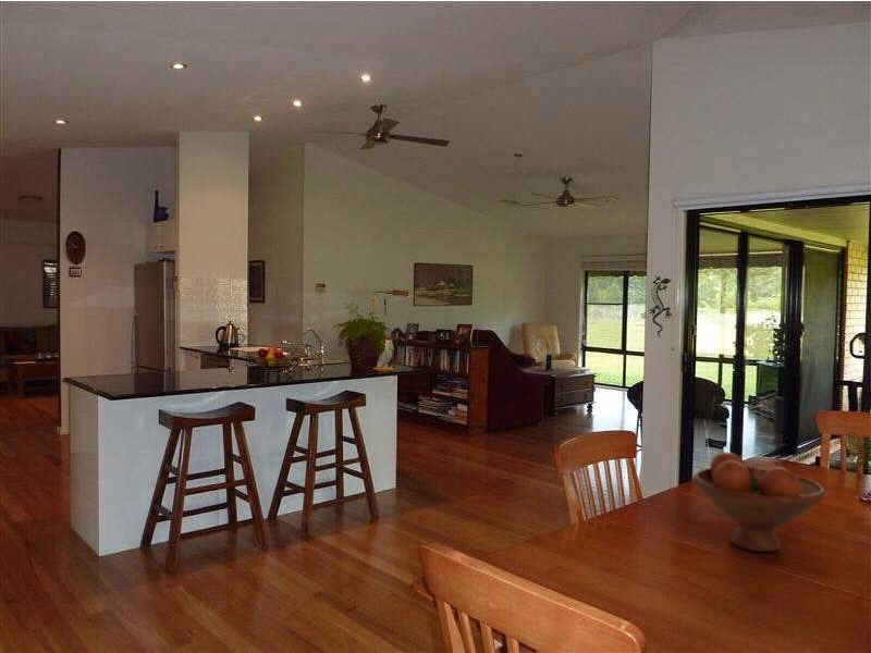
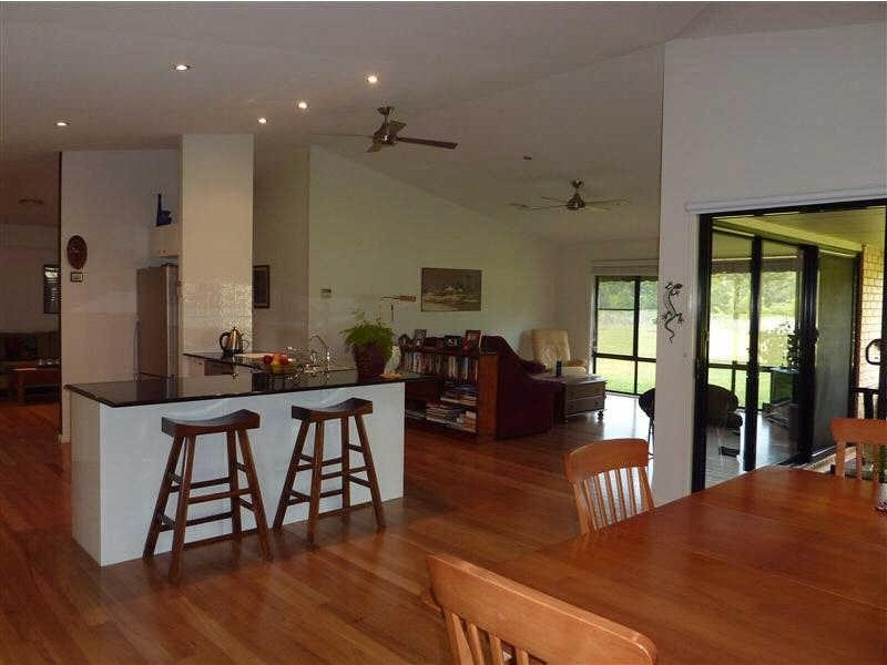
- fruit bowl (756, 501)
